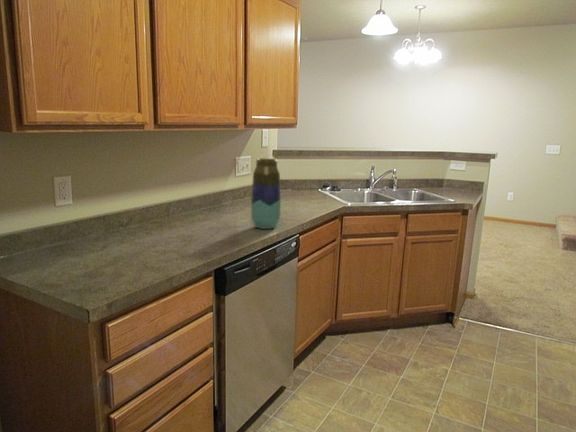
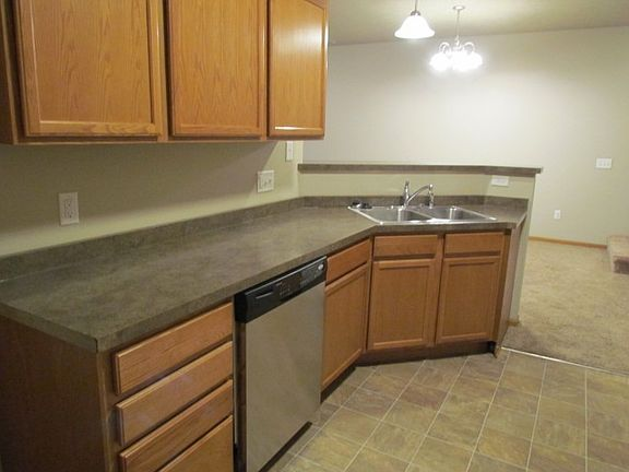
- vase (266, 193)
